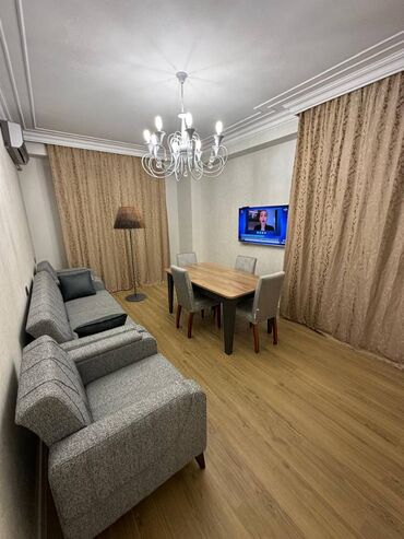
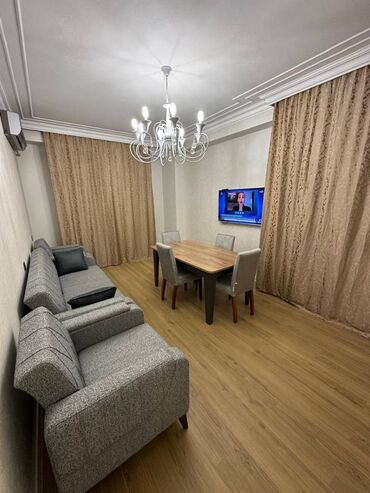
- floor lamp (132, 254)
